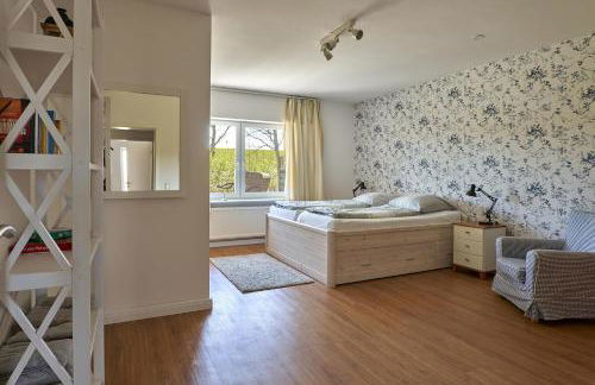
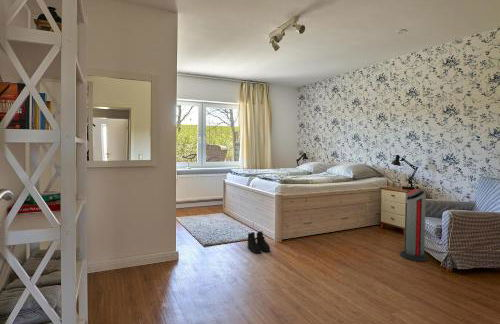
+ air purifier (414, 222)
+ boots (258, 240)
